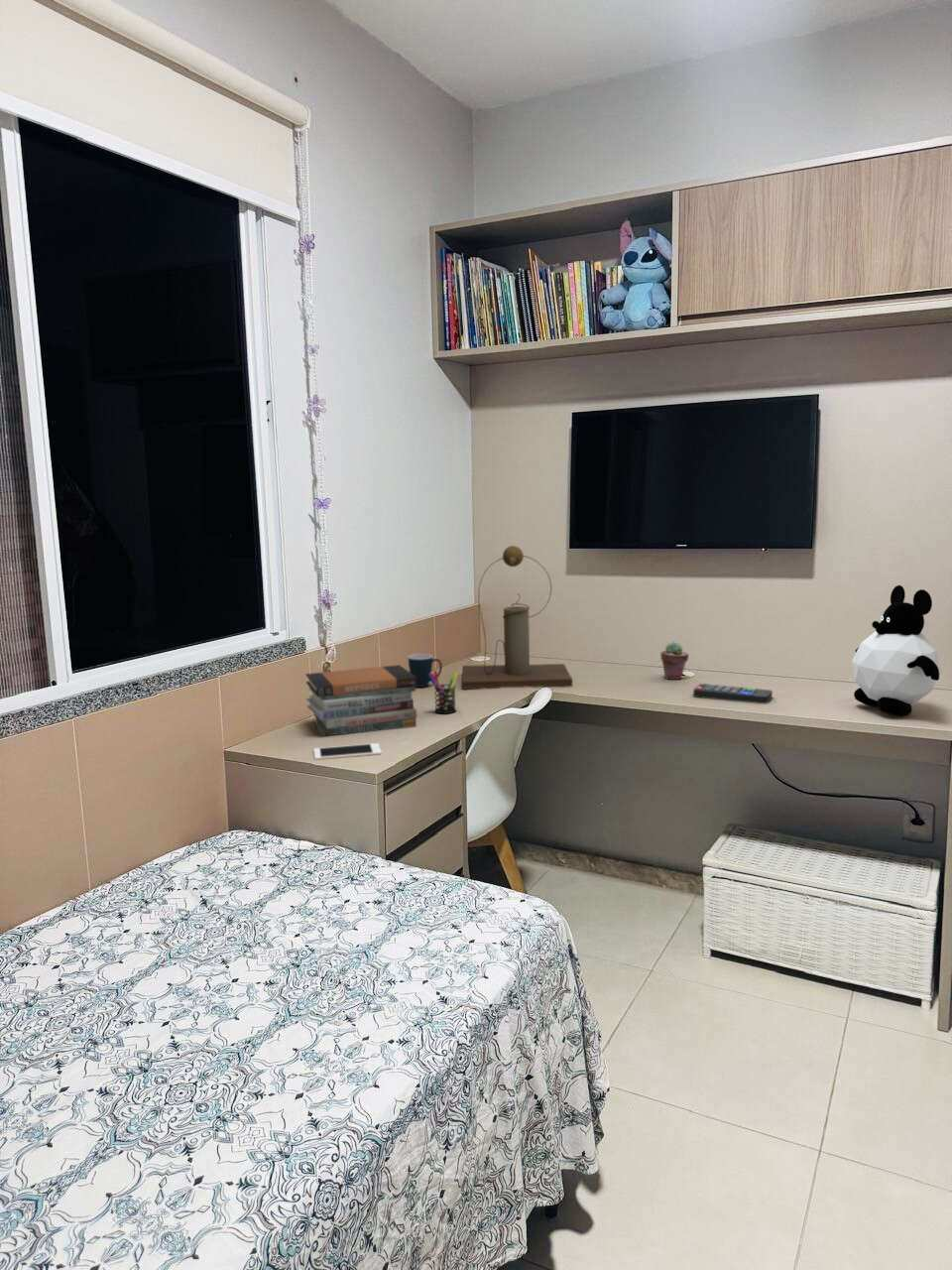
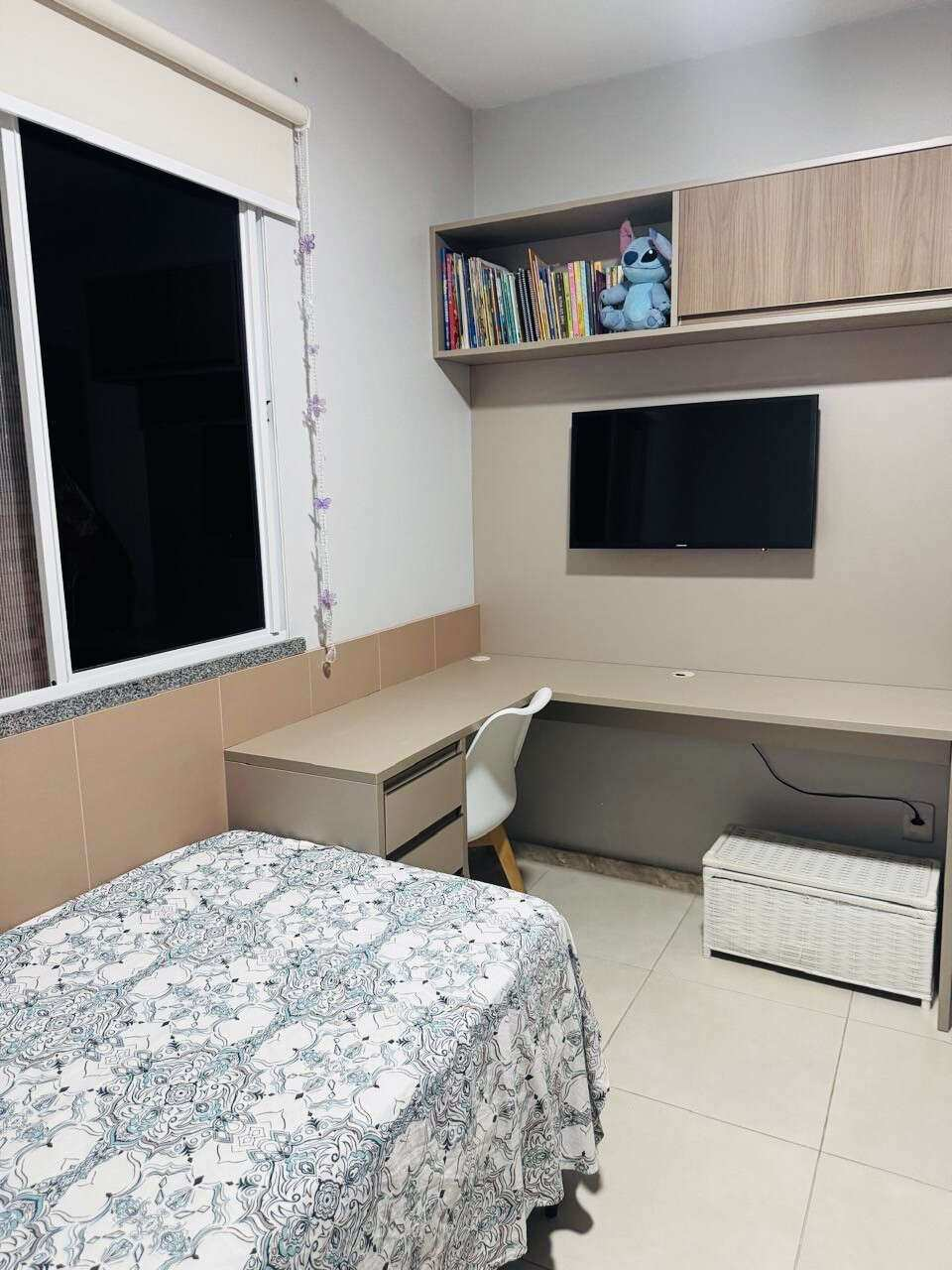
- stuffed animal (896, 650)
- remote control (732, 693)
- desk lamp (514, 613)
- book stack (361, 699)
- potted succulent (673, 660)
- pen holder (444, 691)
- cell phone (347, 751)
- mug (425, 671)
